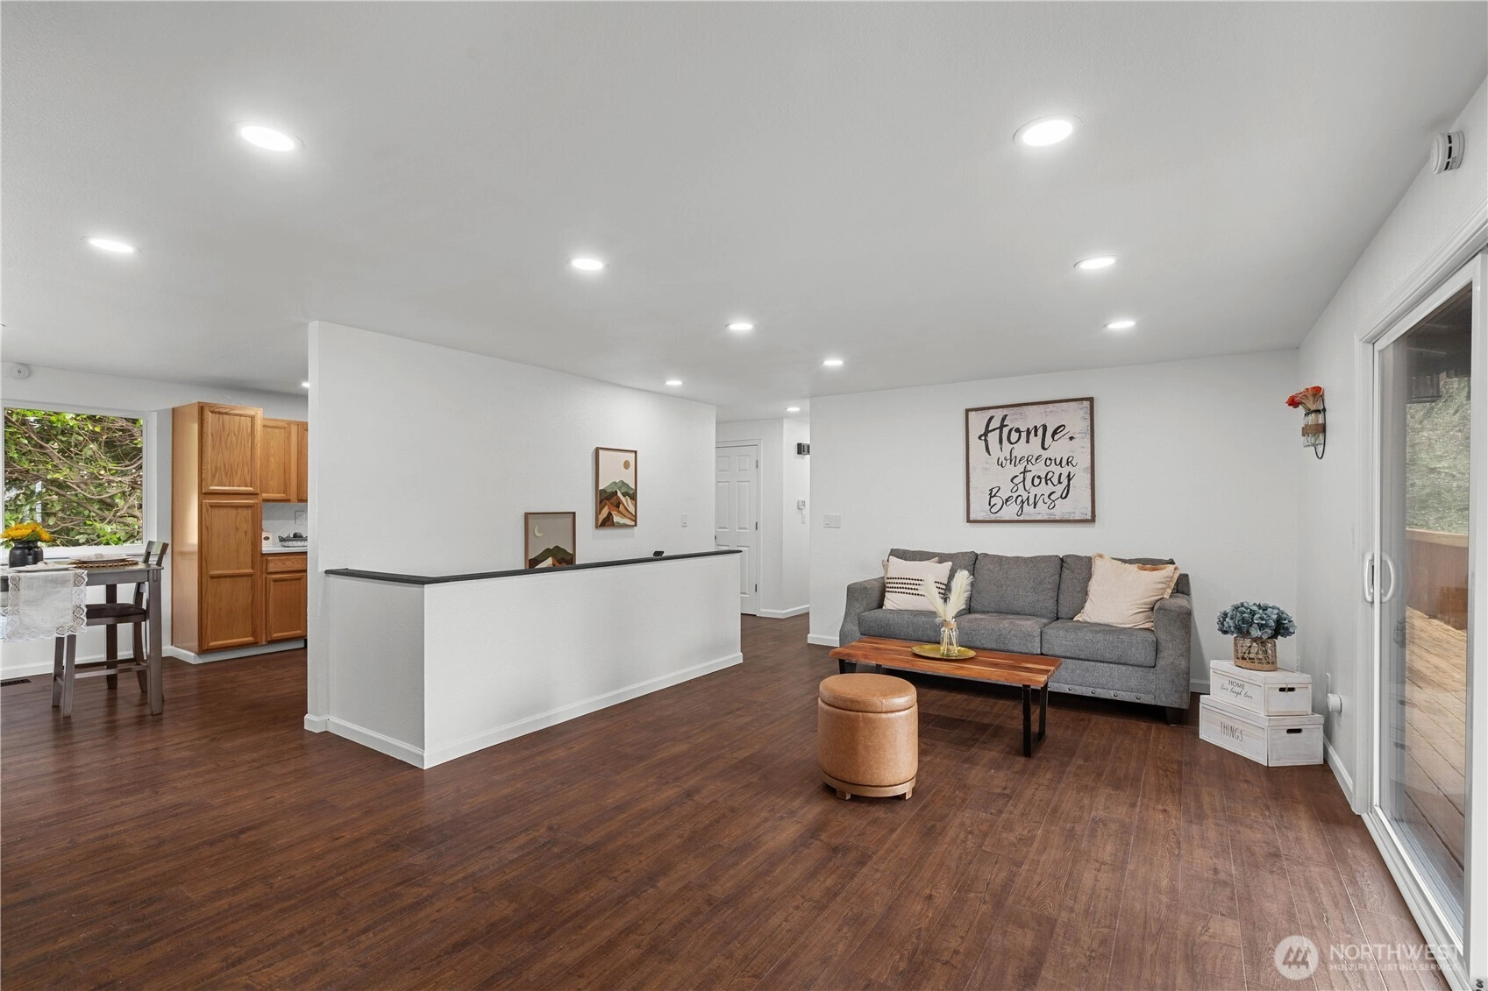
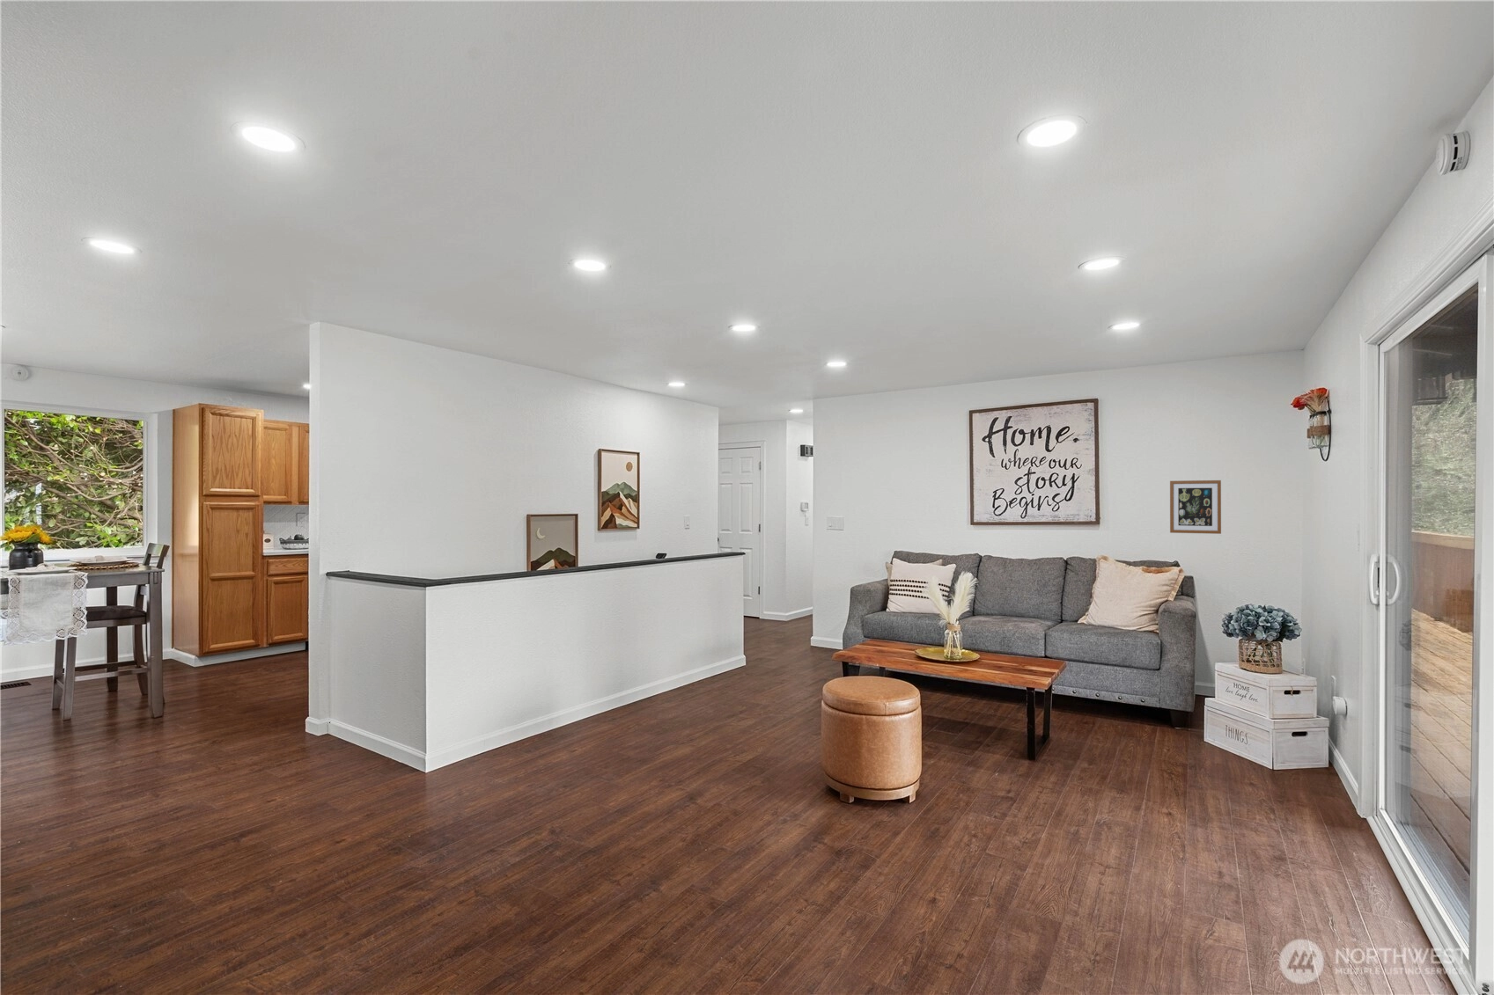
+ wall art (1195, 506)
